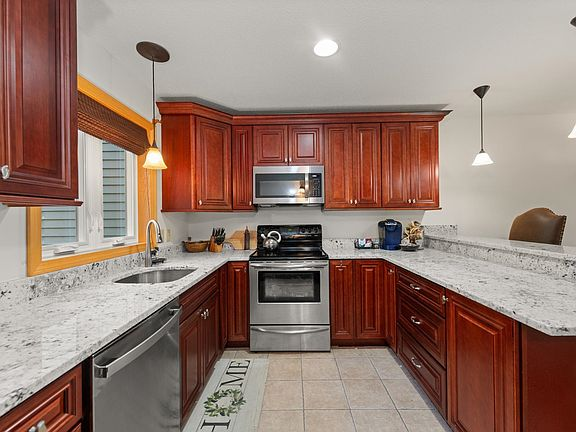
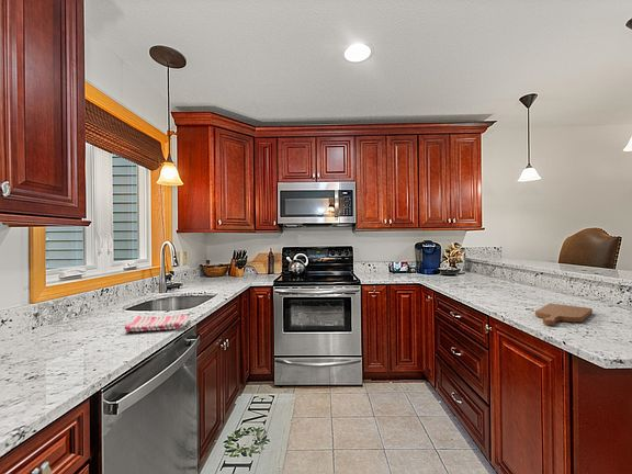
+ cutting board (560, 314)
+ dish towel (159, 321)
